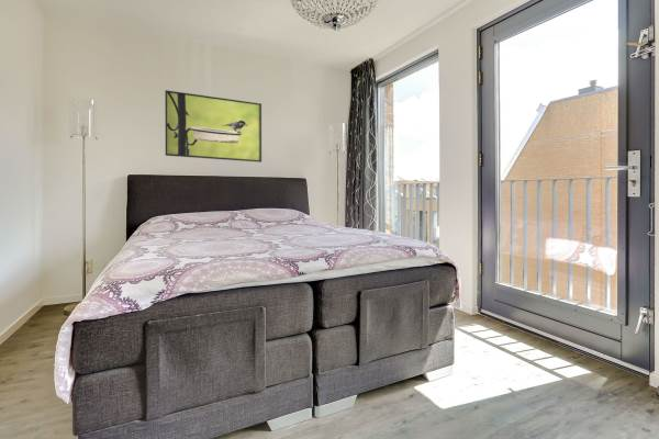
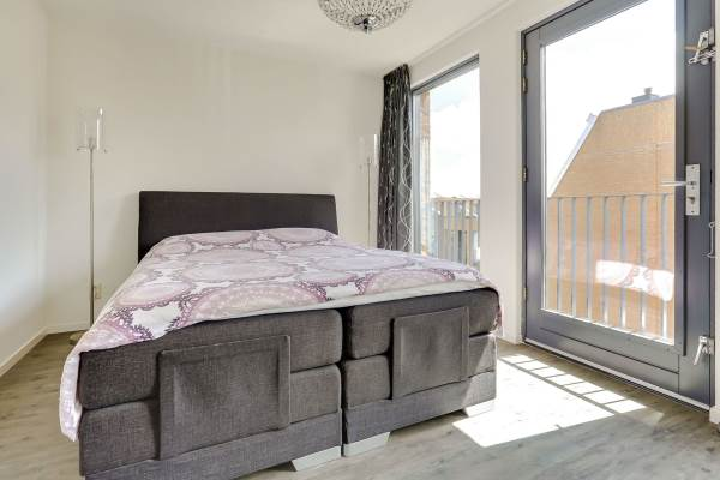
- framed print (215, 127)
